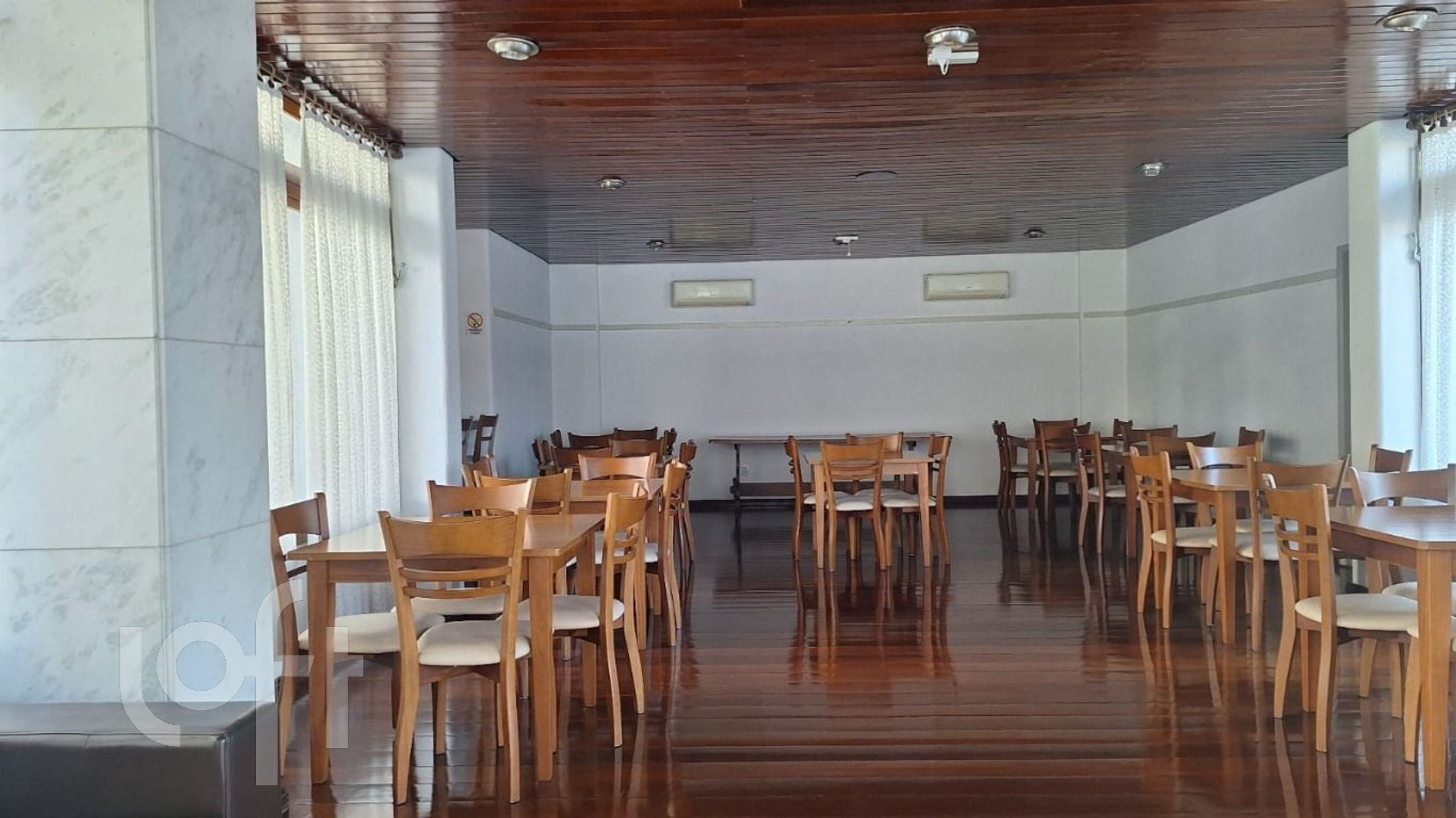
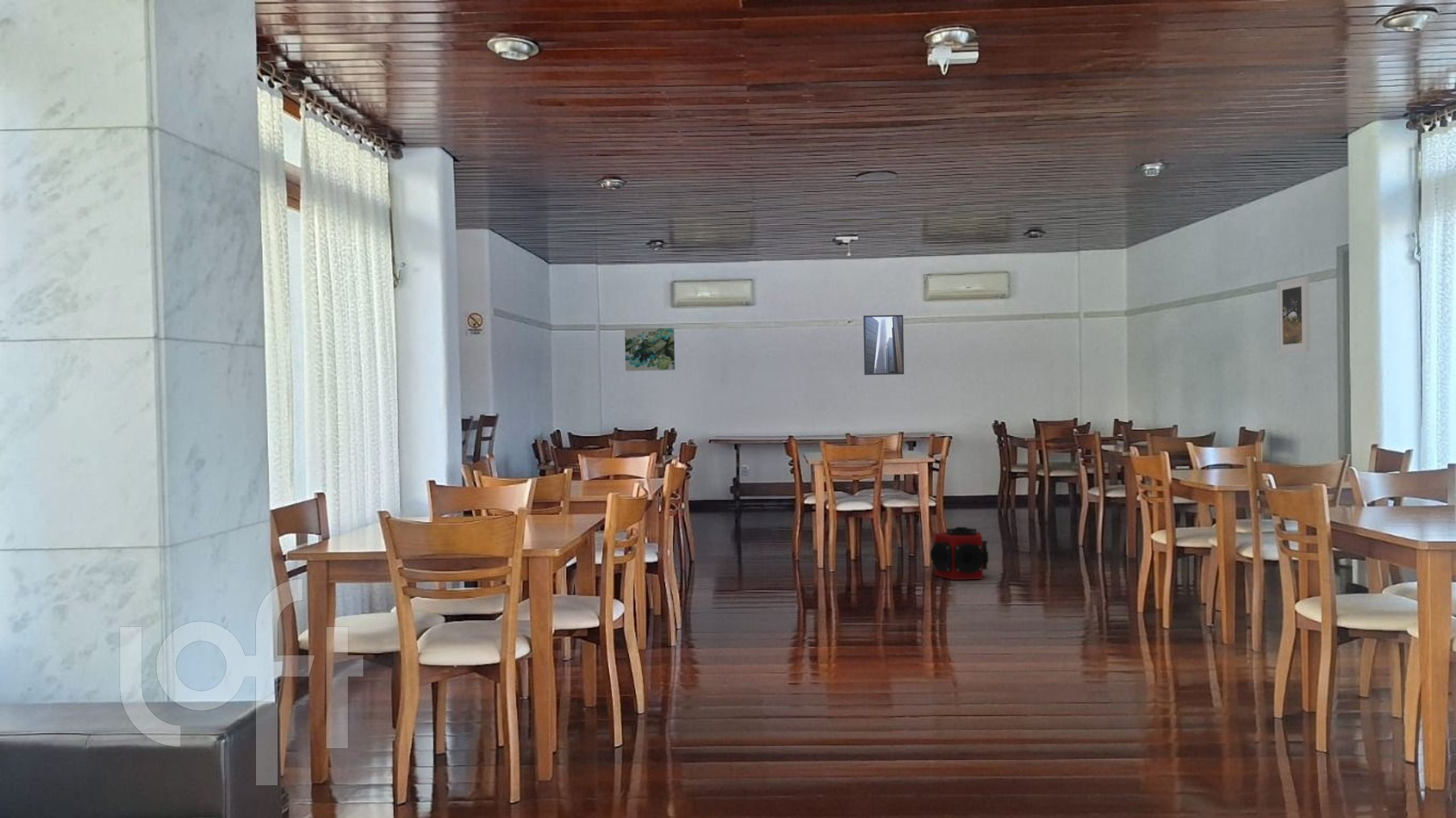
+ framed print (883, 344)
+ speaker (958, 552)
+ wall art (650, 349)
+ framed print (1293, 315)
